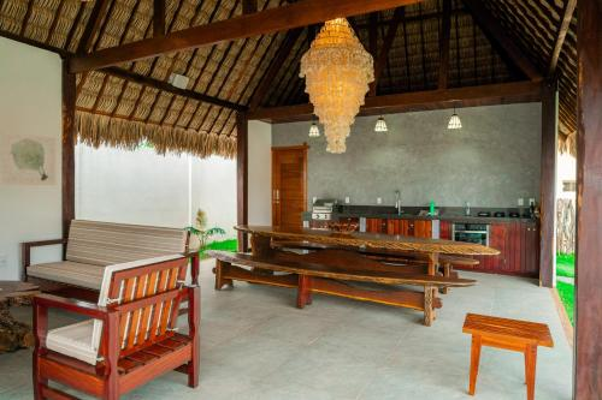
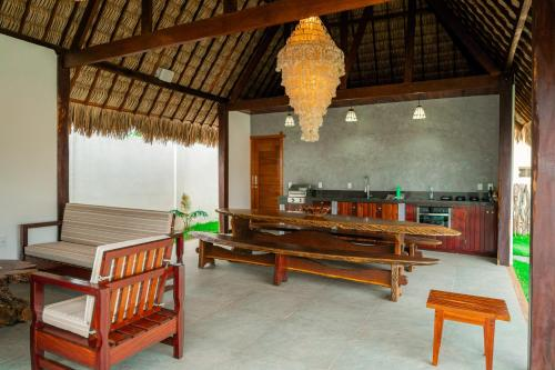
- wall art (30, 160)
